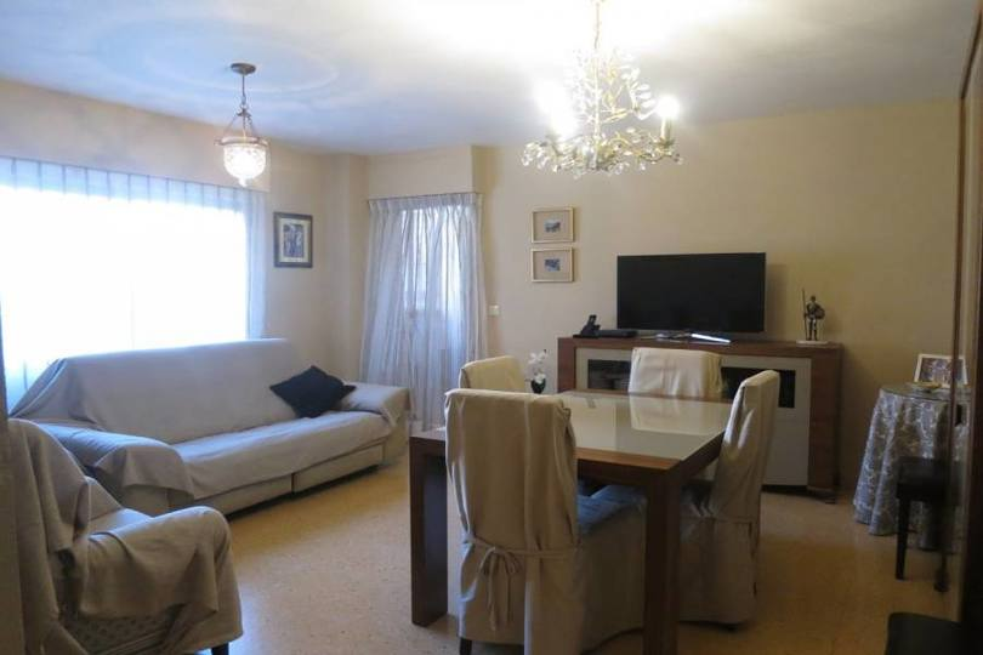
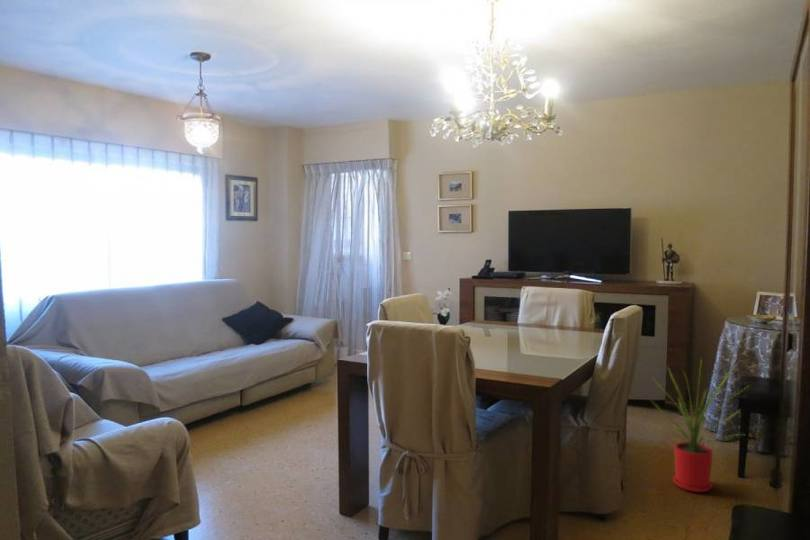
+ house plant (692, 424)
